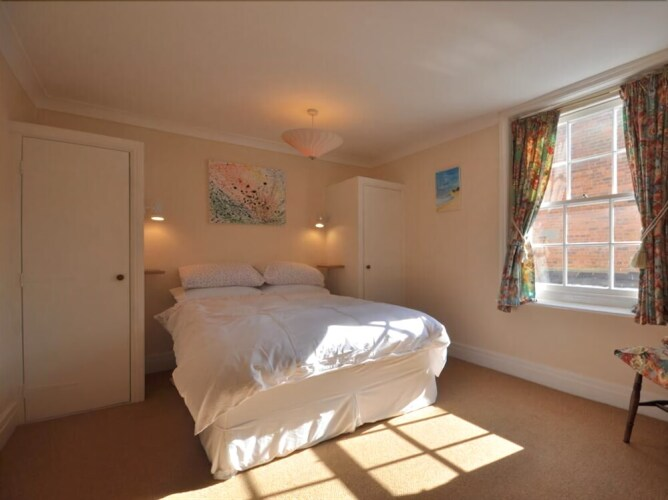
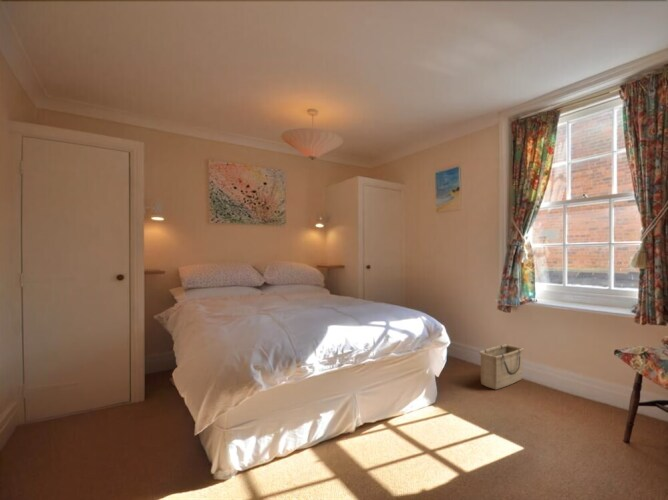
+ basket (501, 365)
